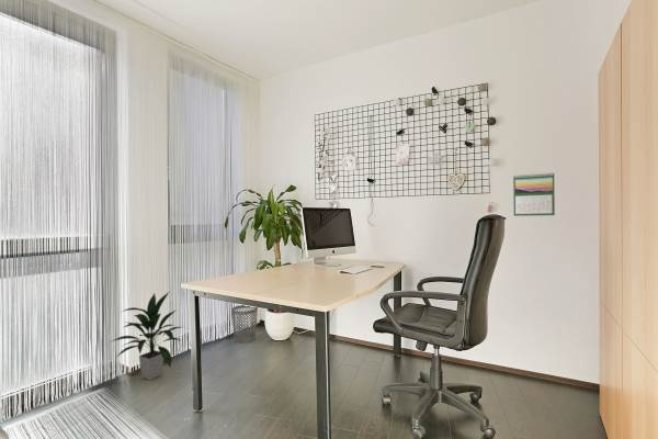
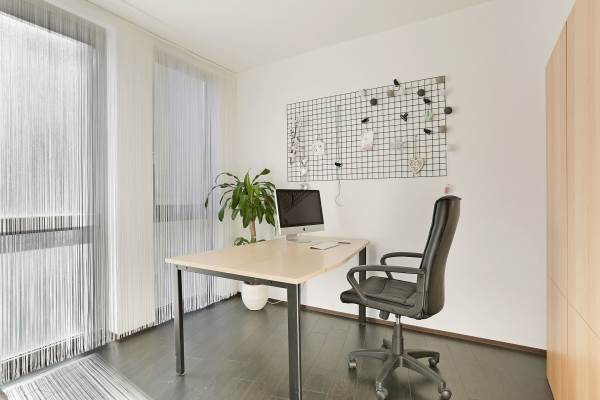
- indoor plant (151, 336)
- wastebasket (245, 323)
- calendar (533, 194)
